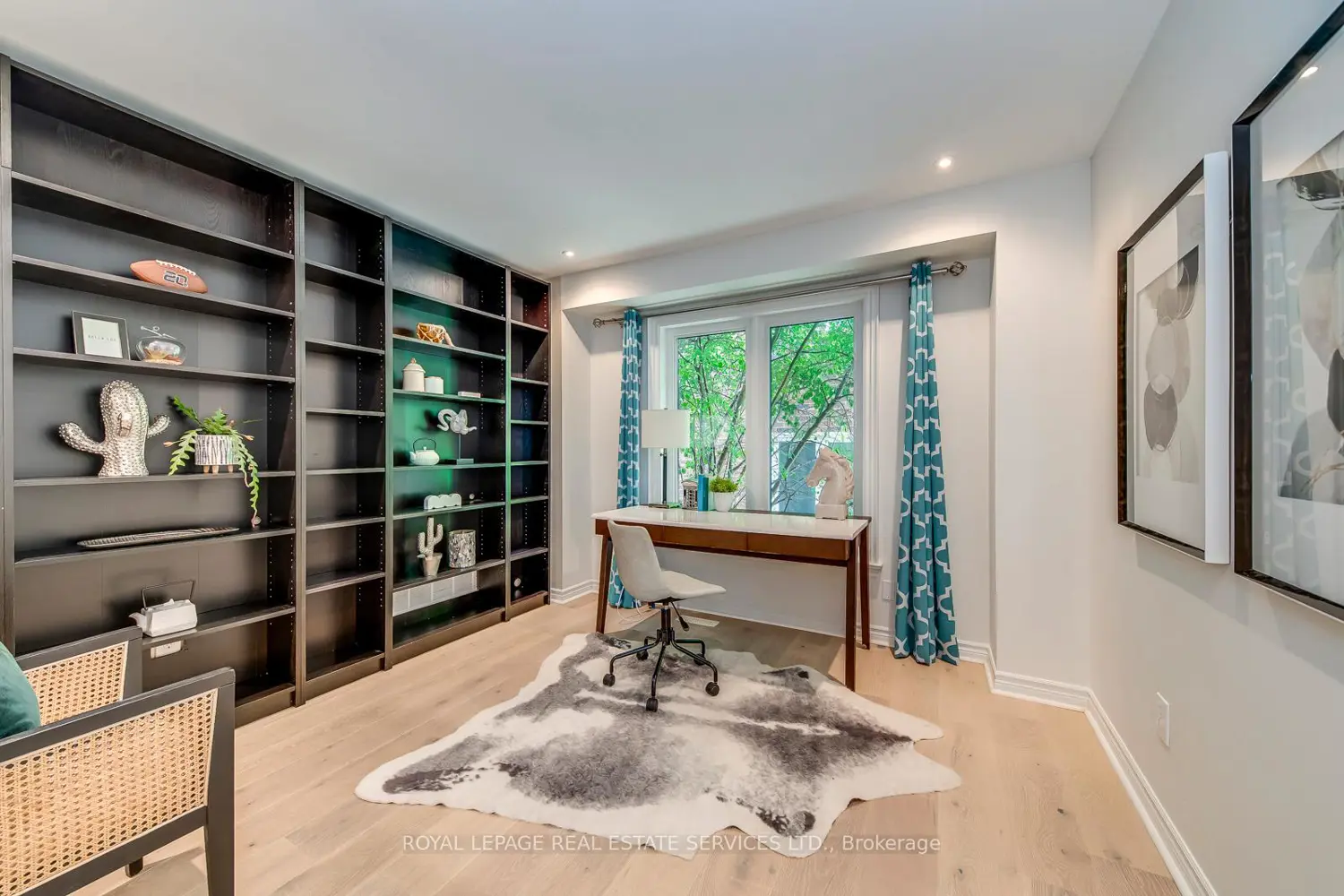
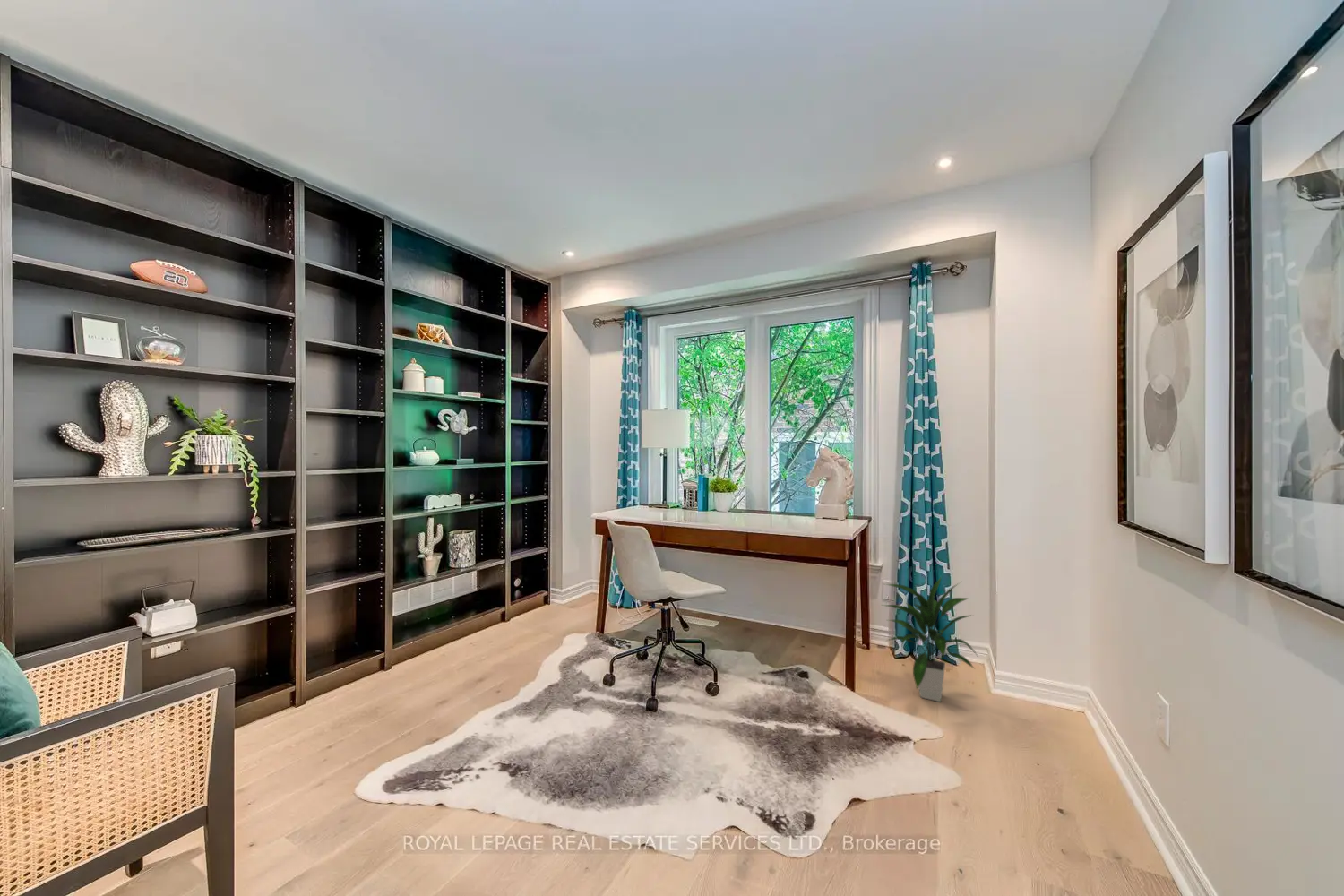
+ indoor plant (928, 636)
